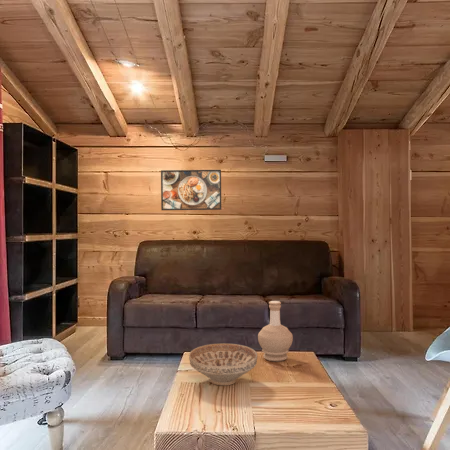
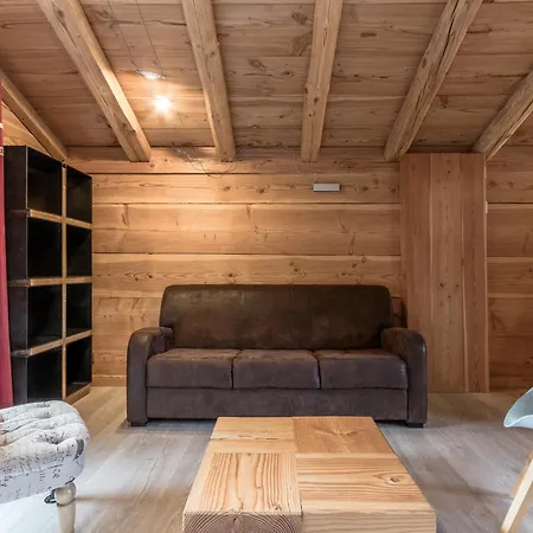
- bottle (275, 330)
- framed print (191, 190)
- decorative bowl (223, 367)
